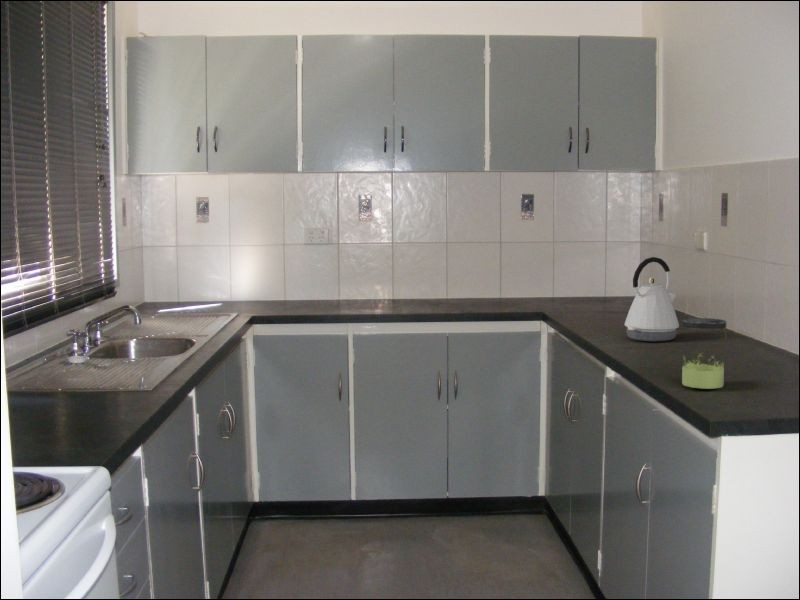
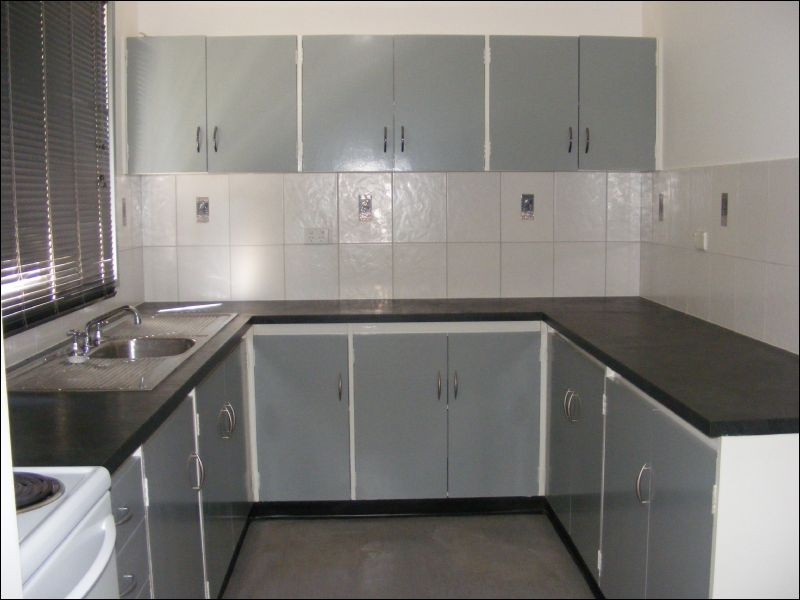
- kettle (653, 298)
- jar (700, 353)
